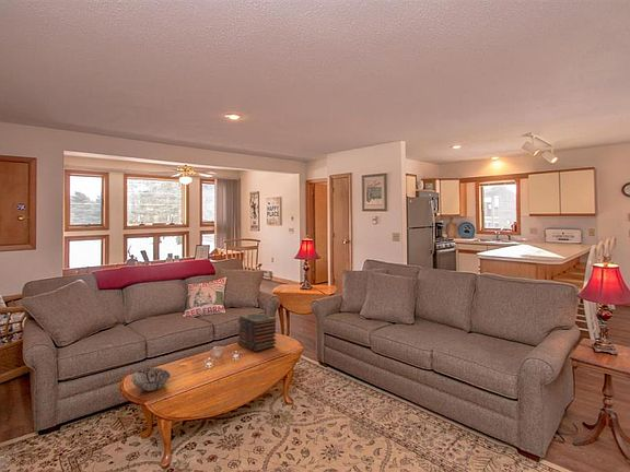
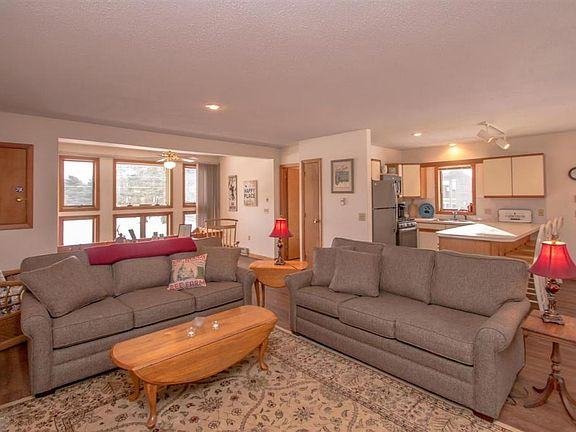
- decorative bowl (151, 380)
- book stack (257, 331)
